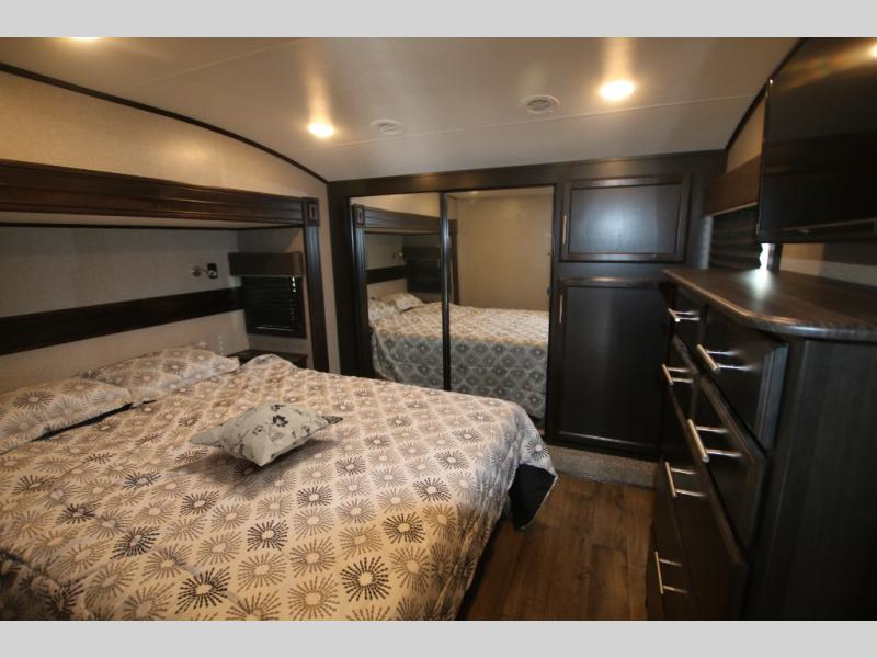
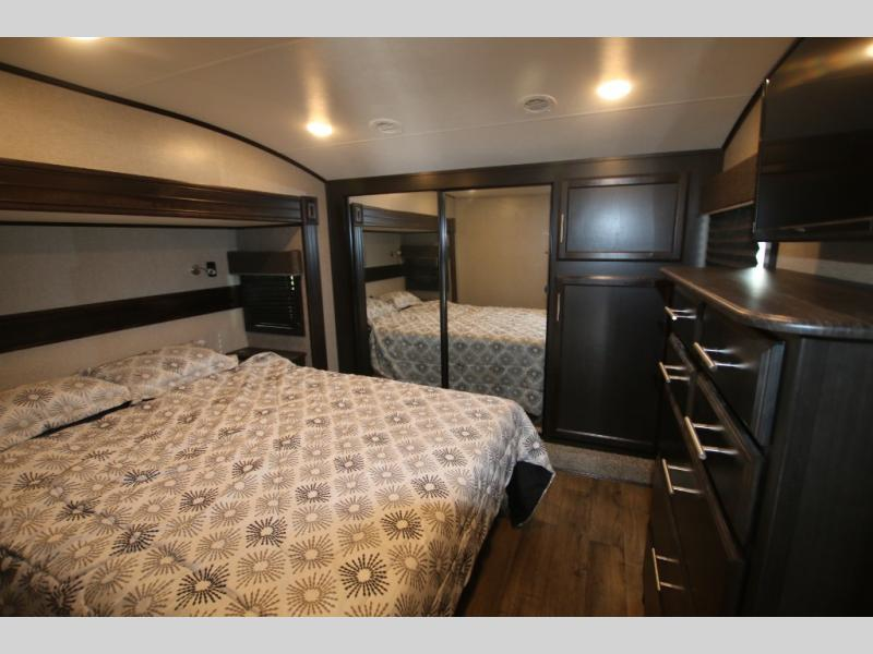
- decorative pillow (270, 429)
